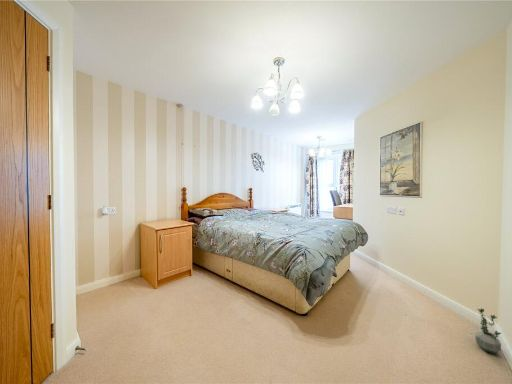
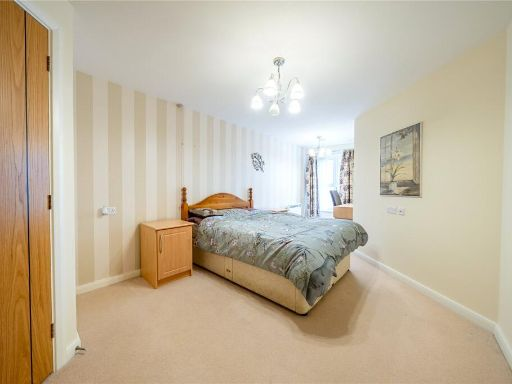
- potted plant (488, 332)
